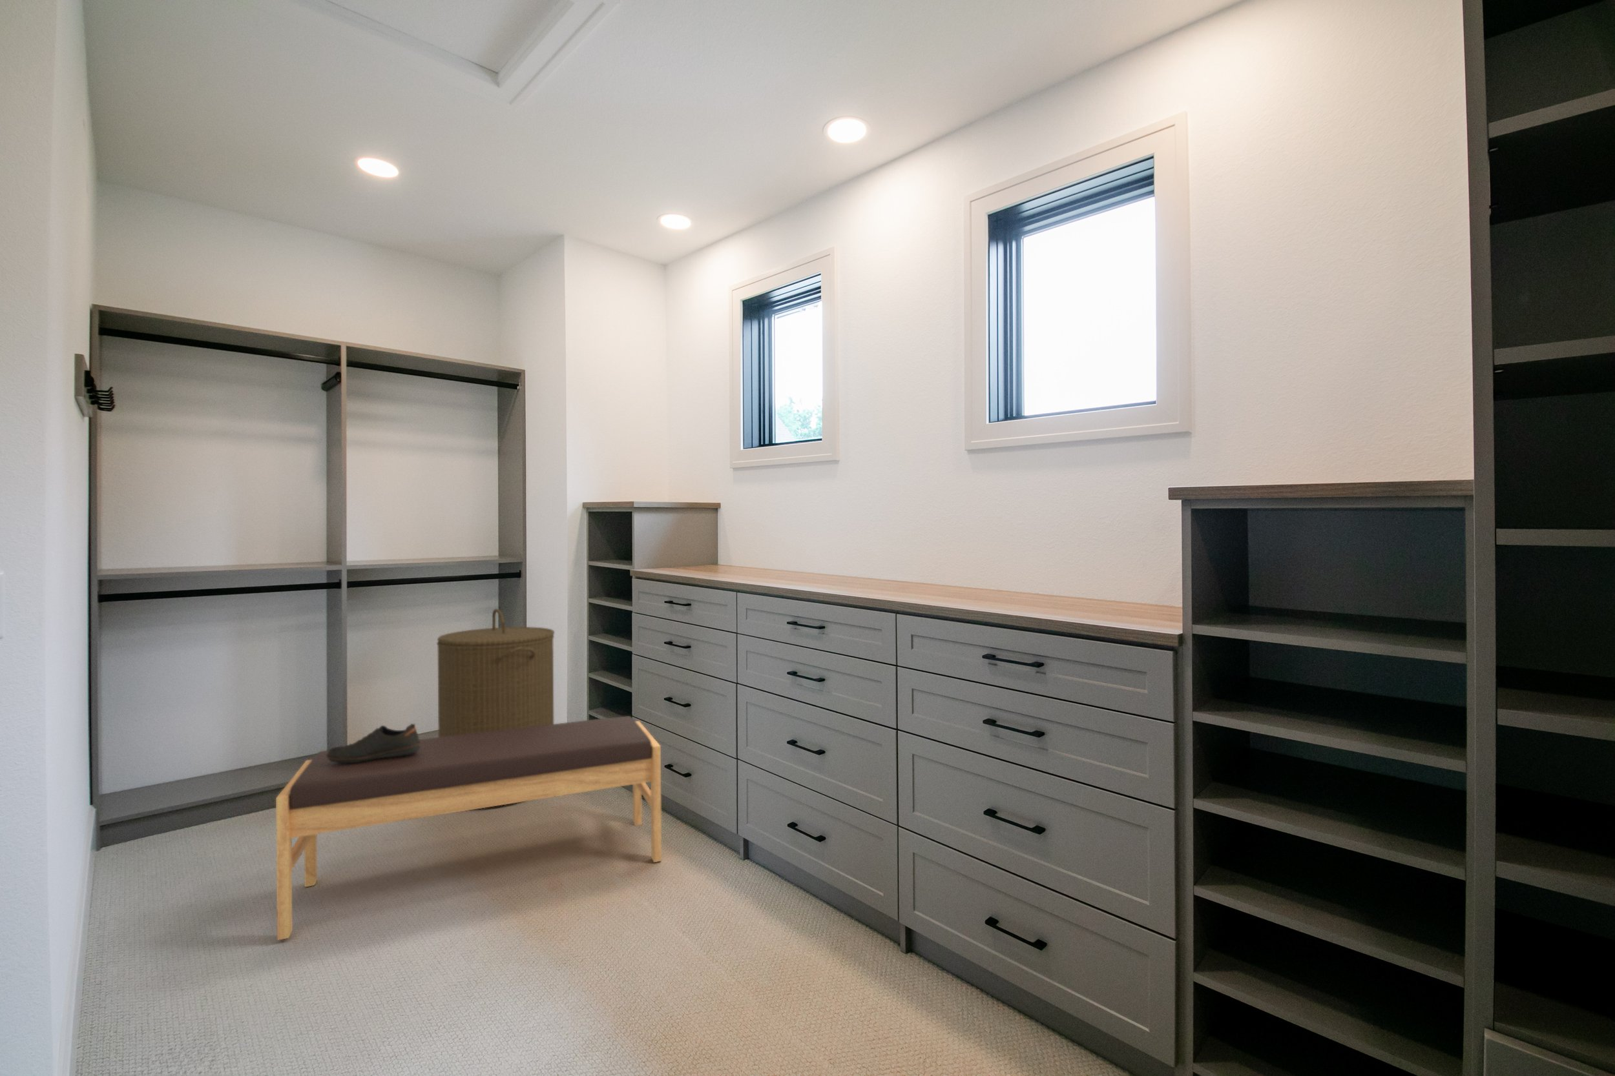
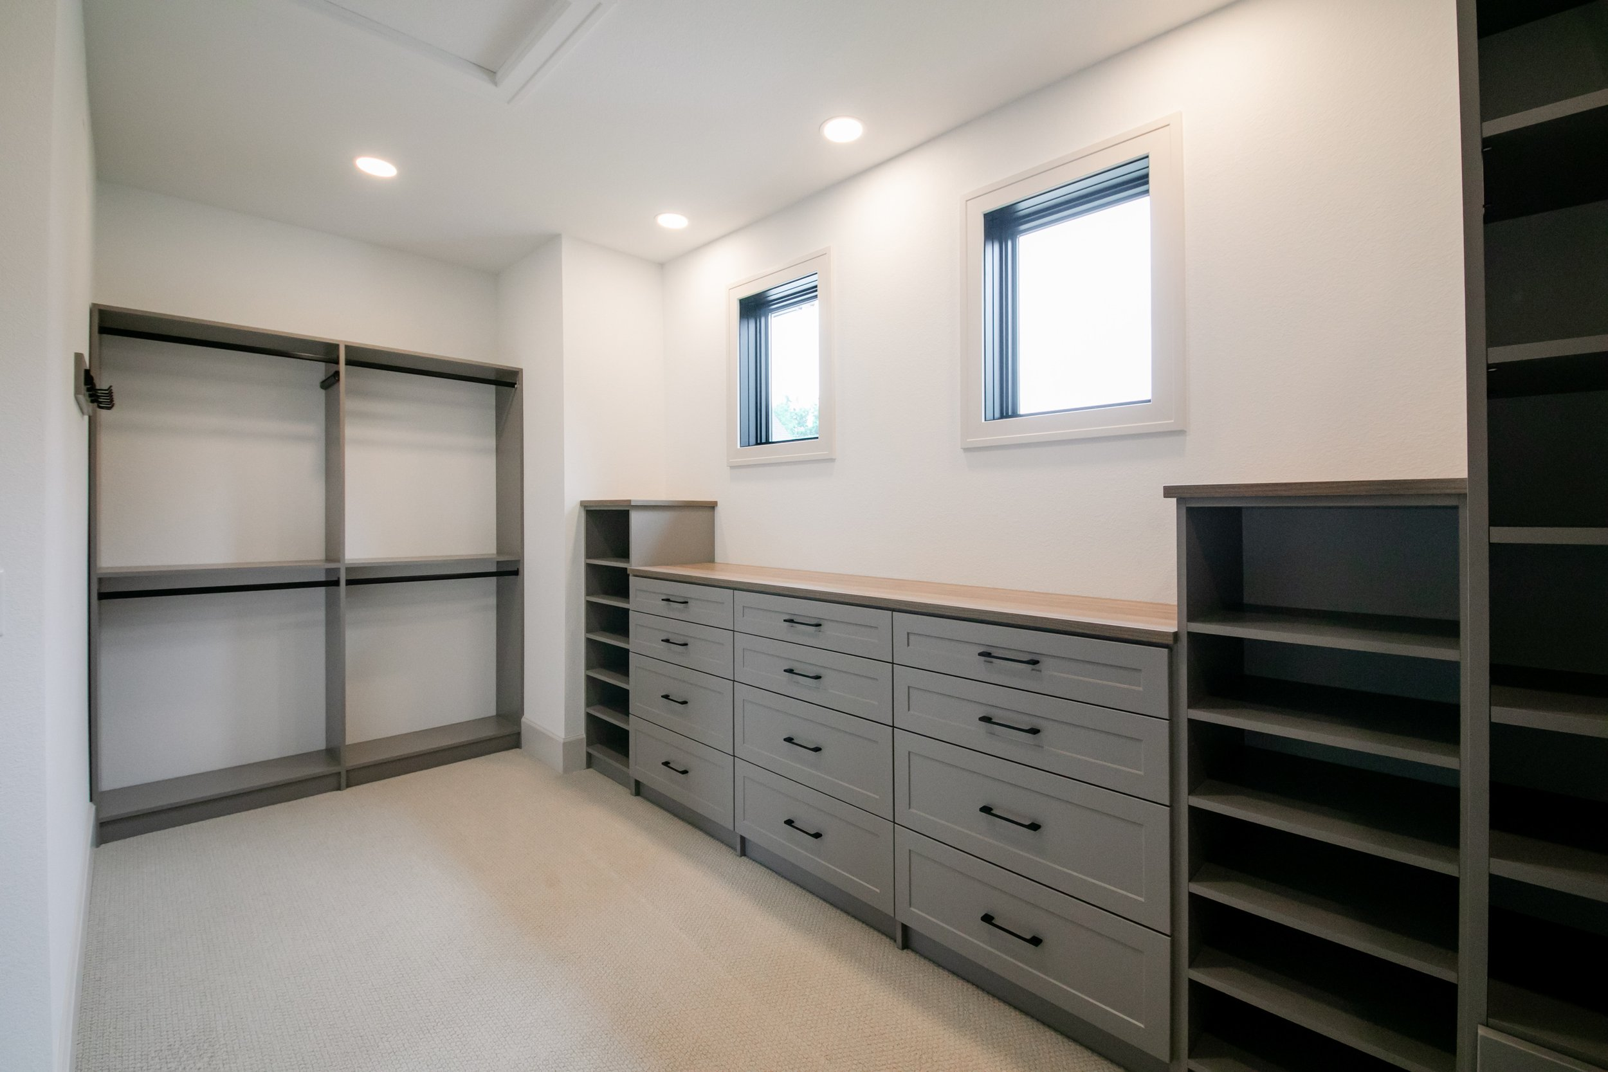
- laundry hamper (497, 699)
- bench (488, 807)
- shoe (375, 741)
